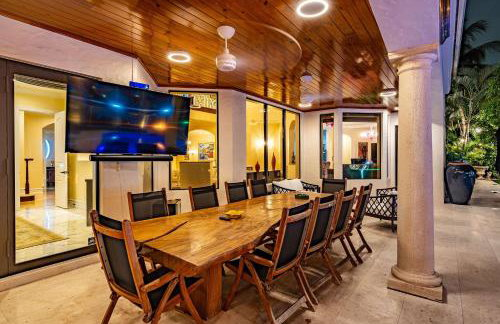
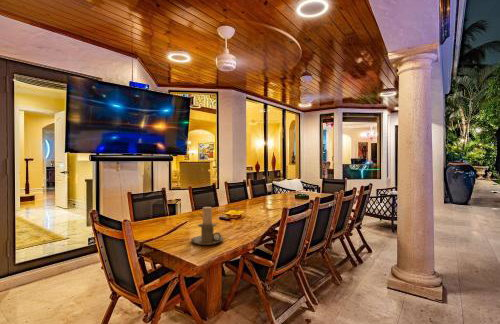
+ candle holder (207, 224)
